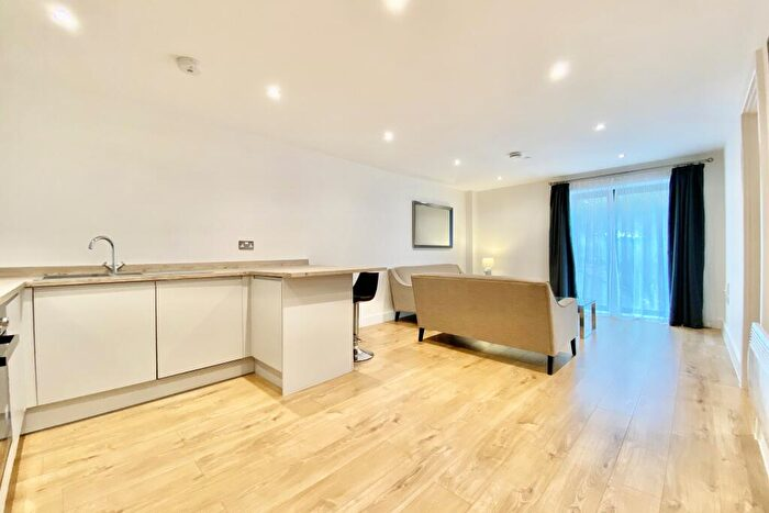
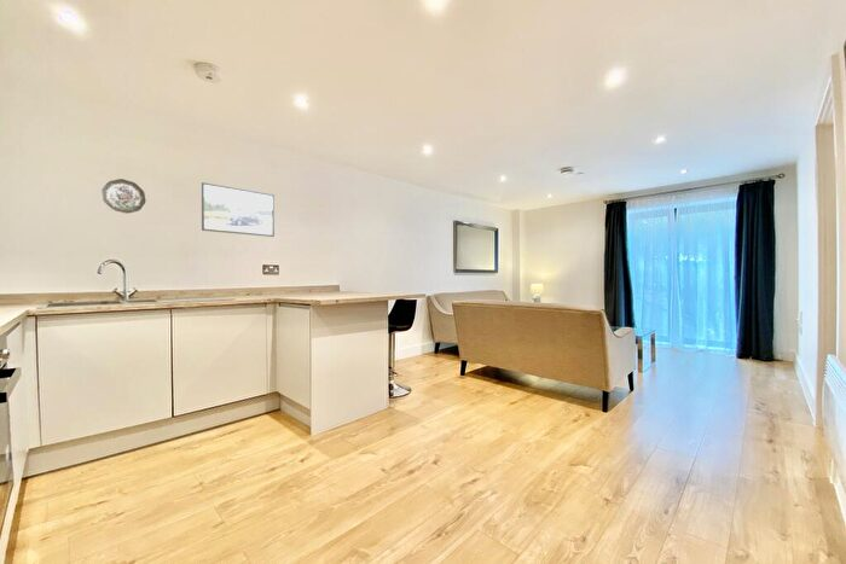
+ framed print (239, 211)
+ decorative plate (123, 196)
